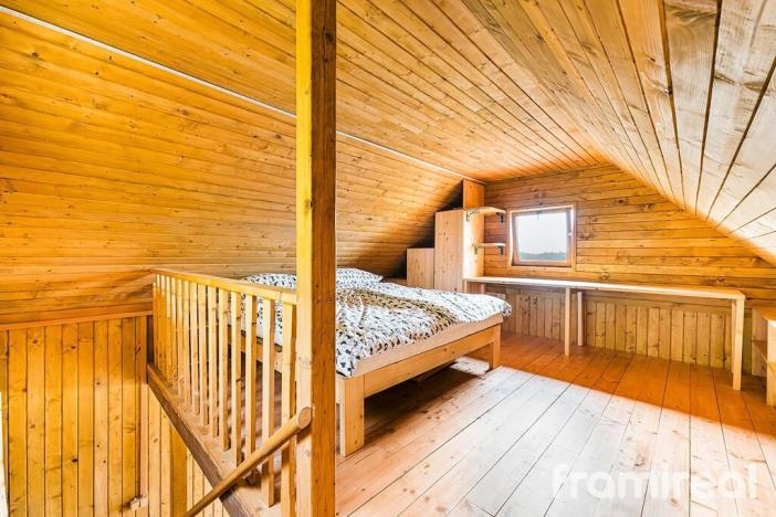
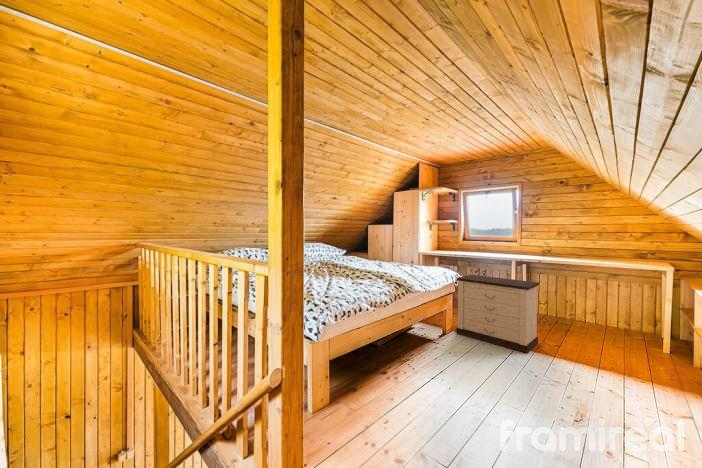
+ nightstand (495, 309)
